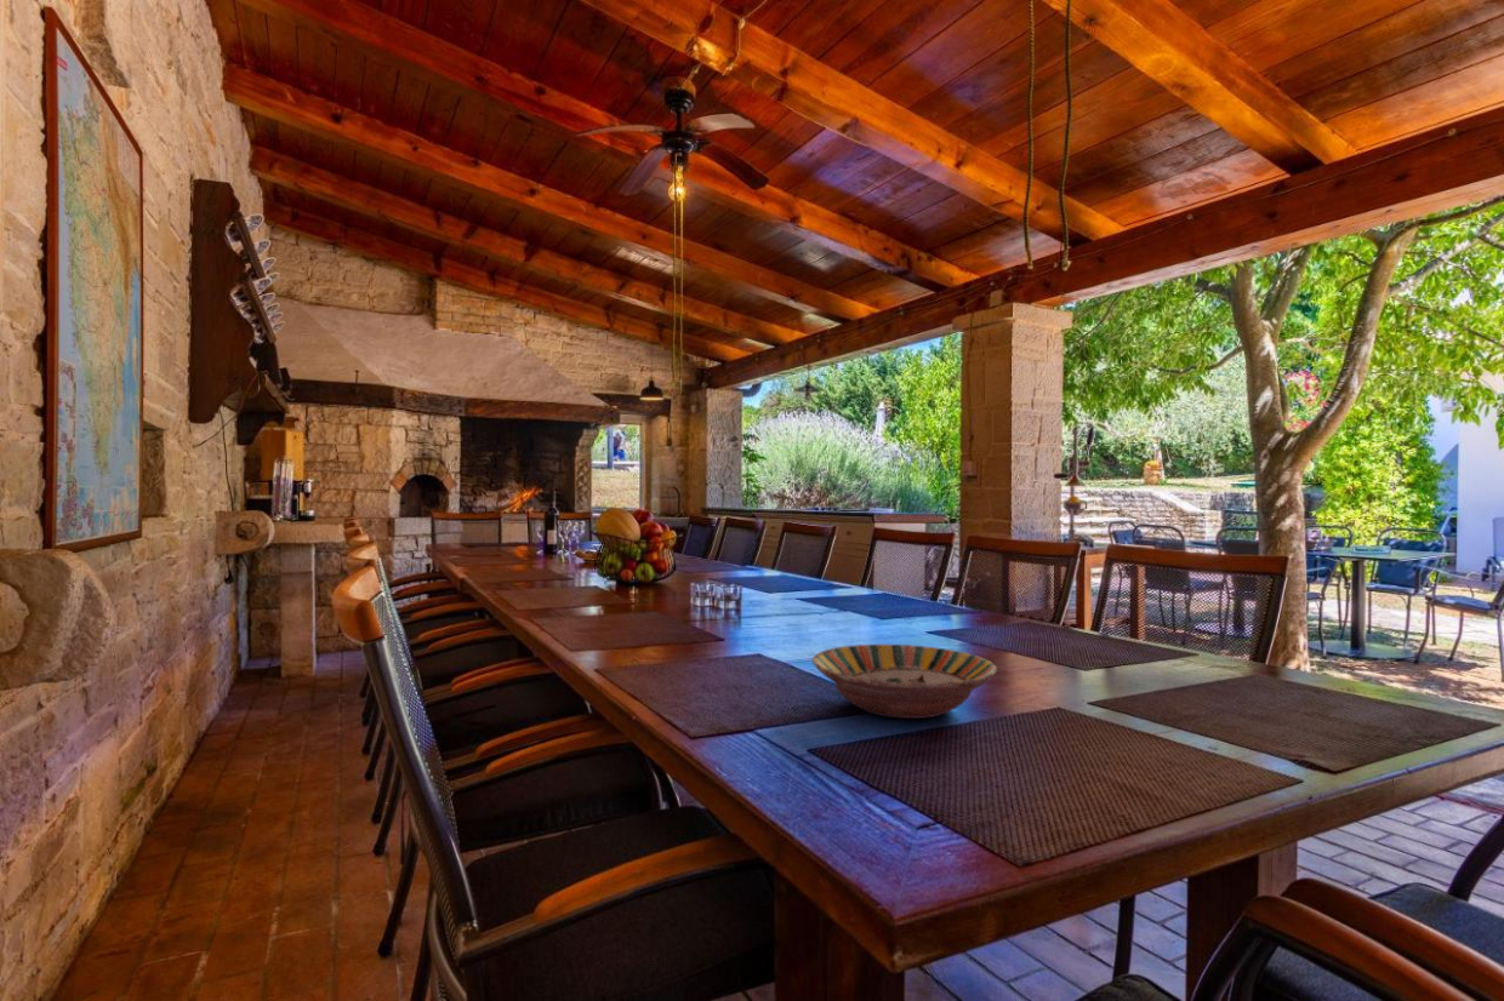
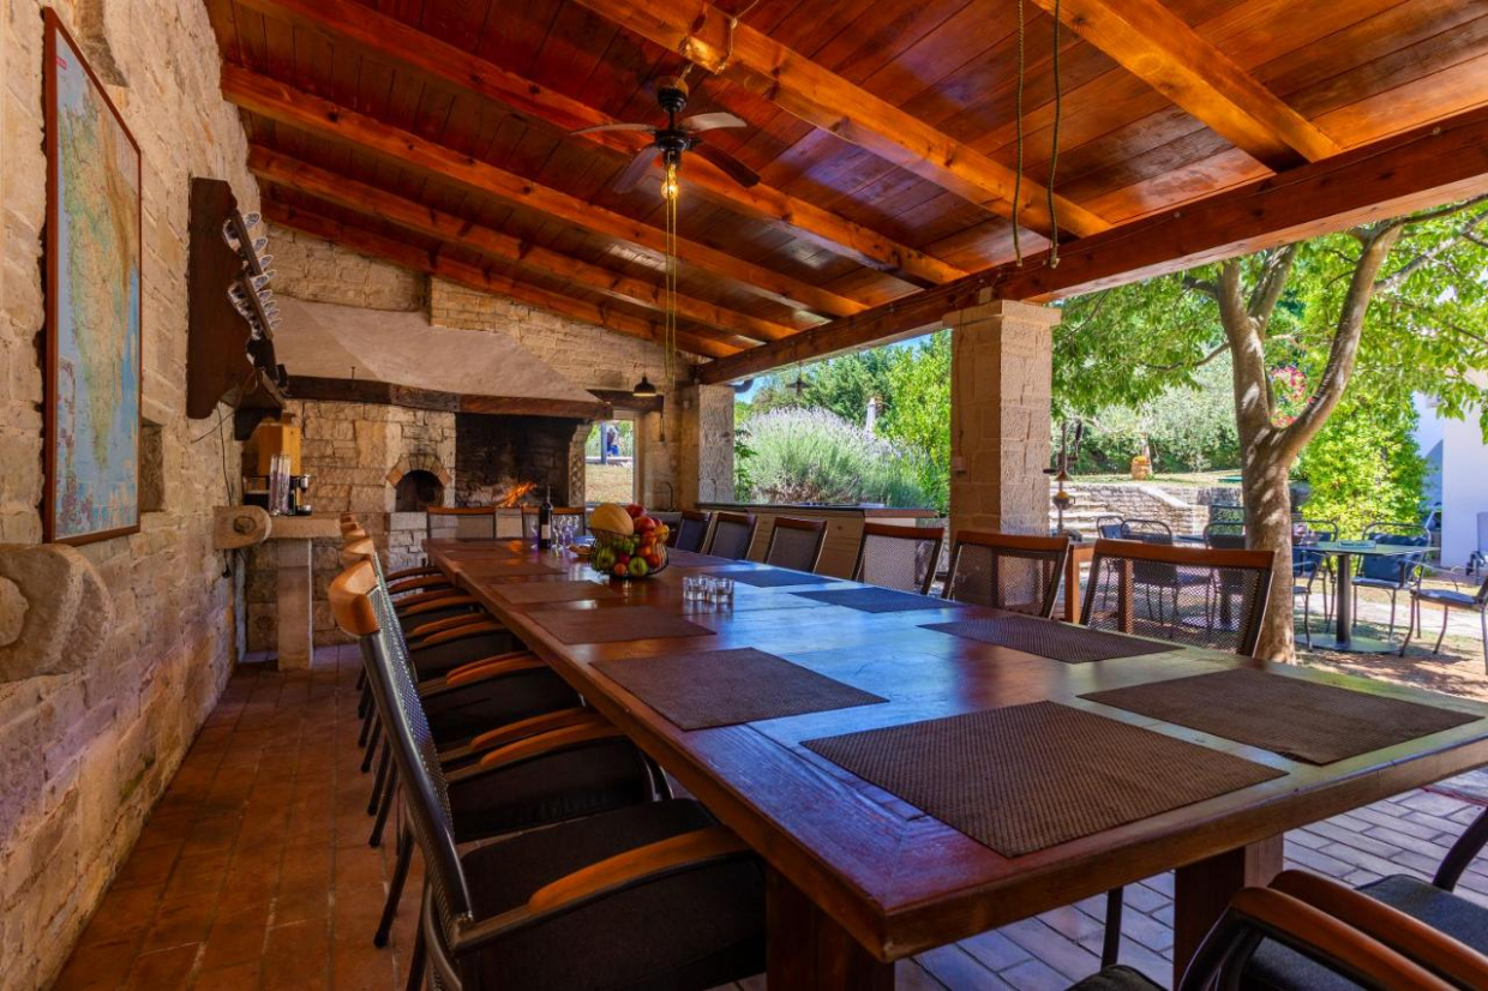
- serving bowl (901, 683)
